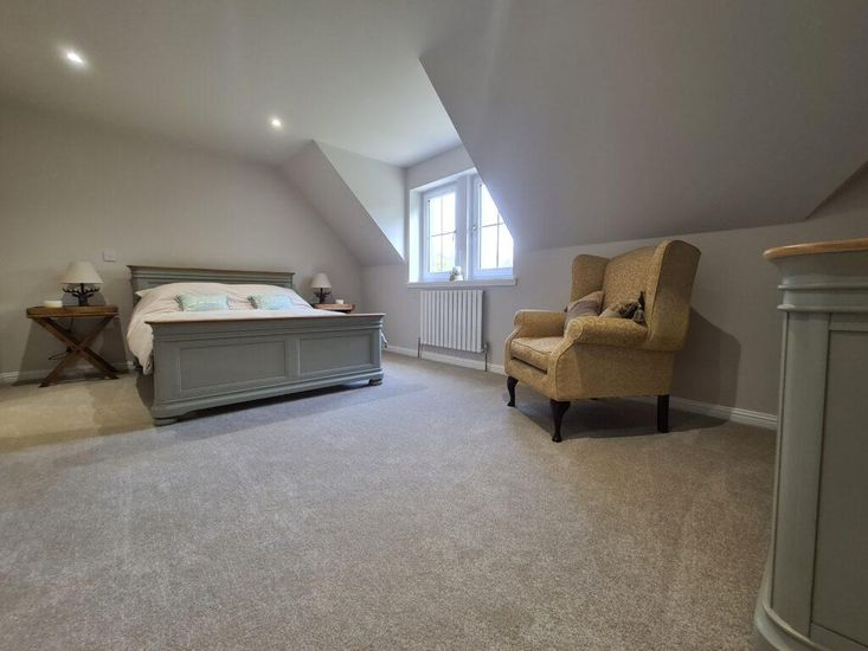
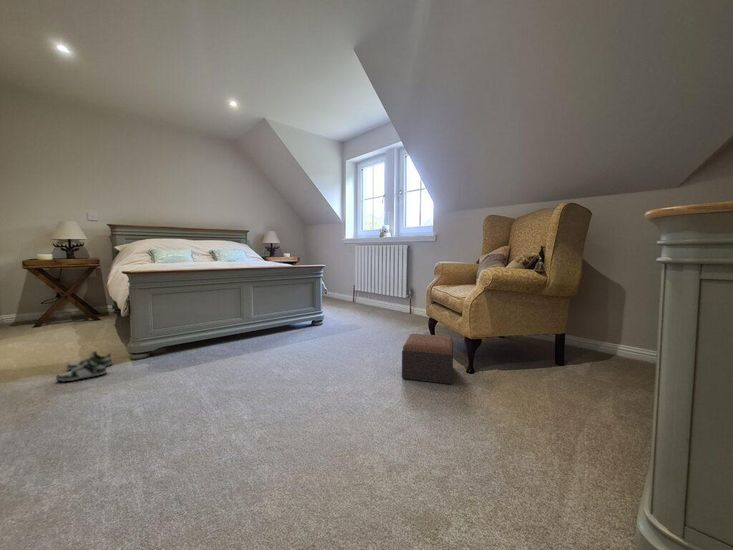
+ footstool (428, 355)
+ shoe (85, 364)
